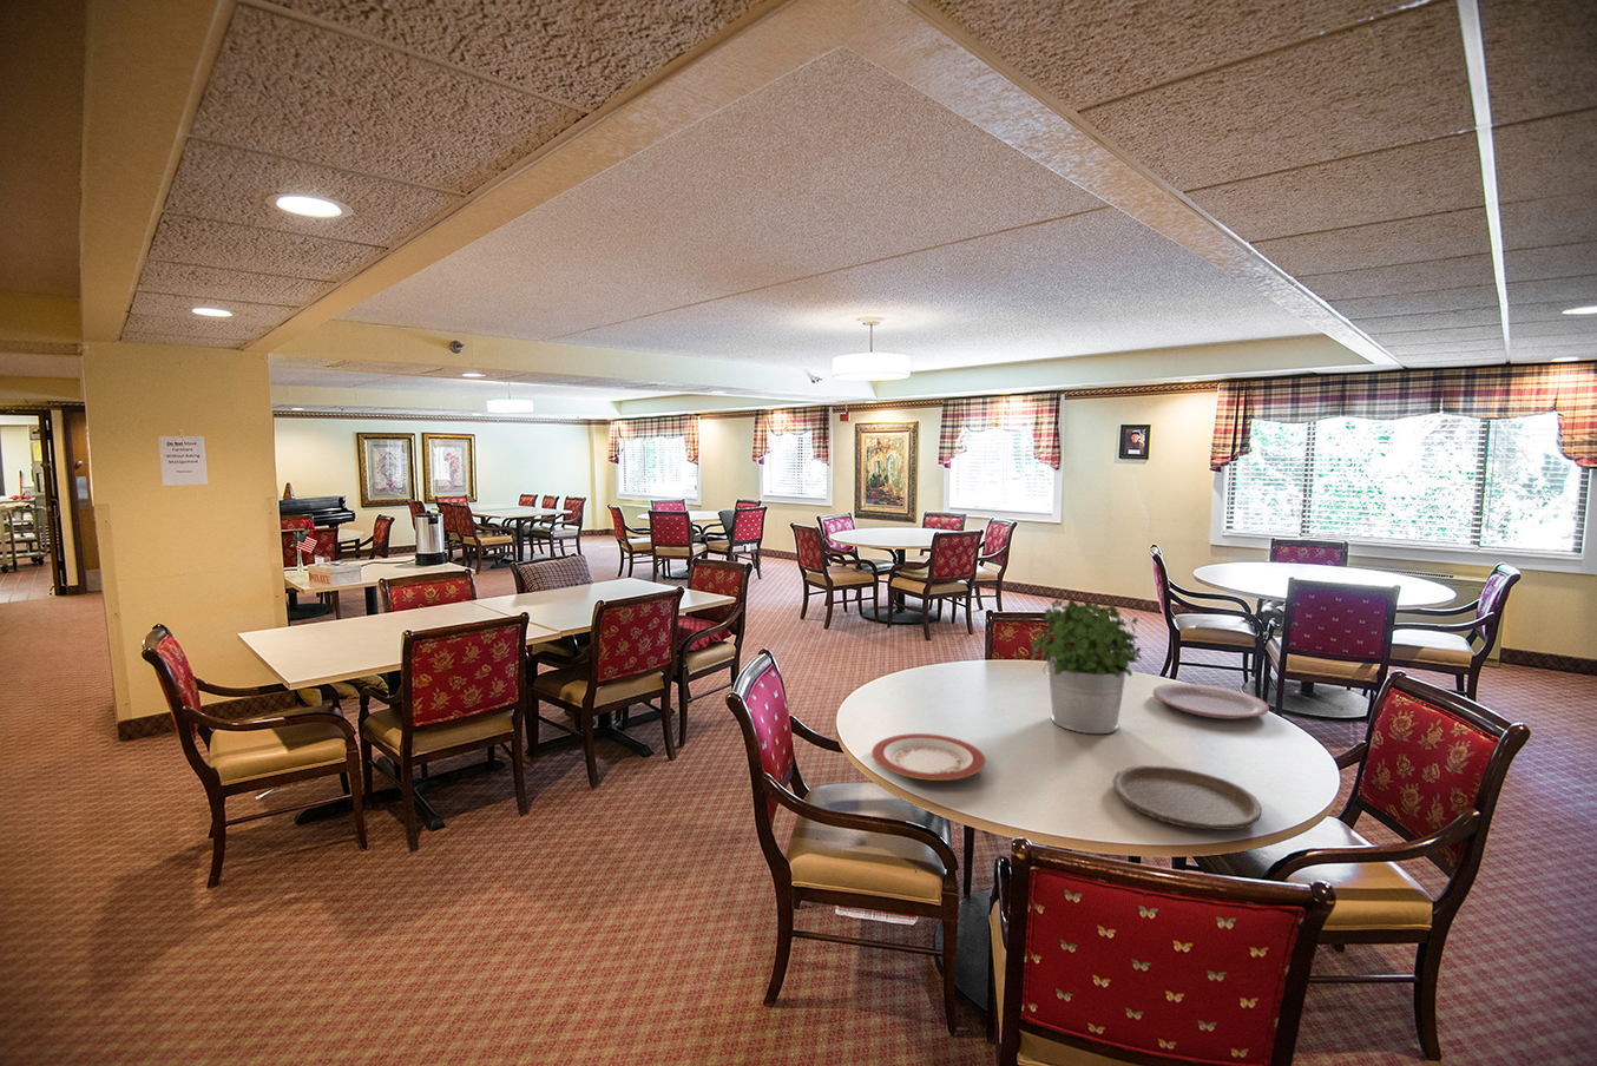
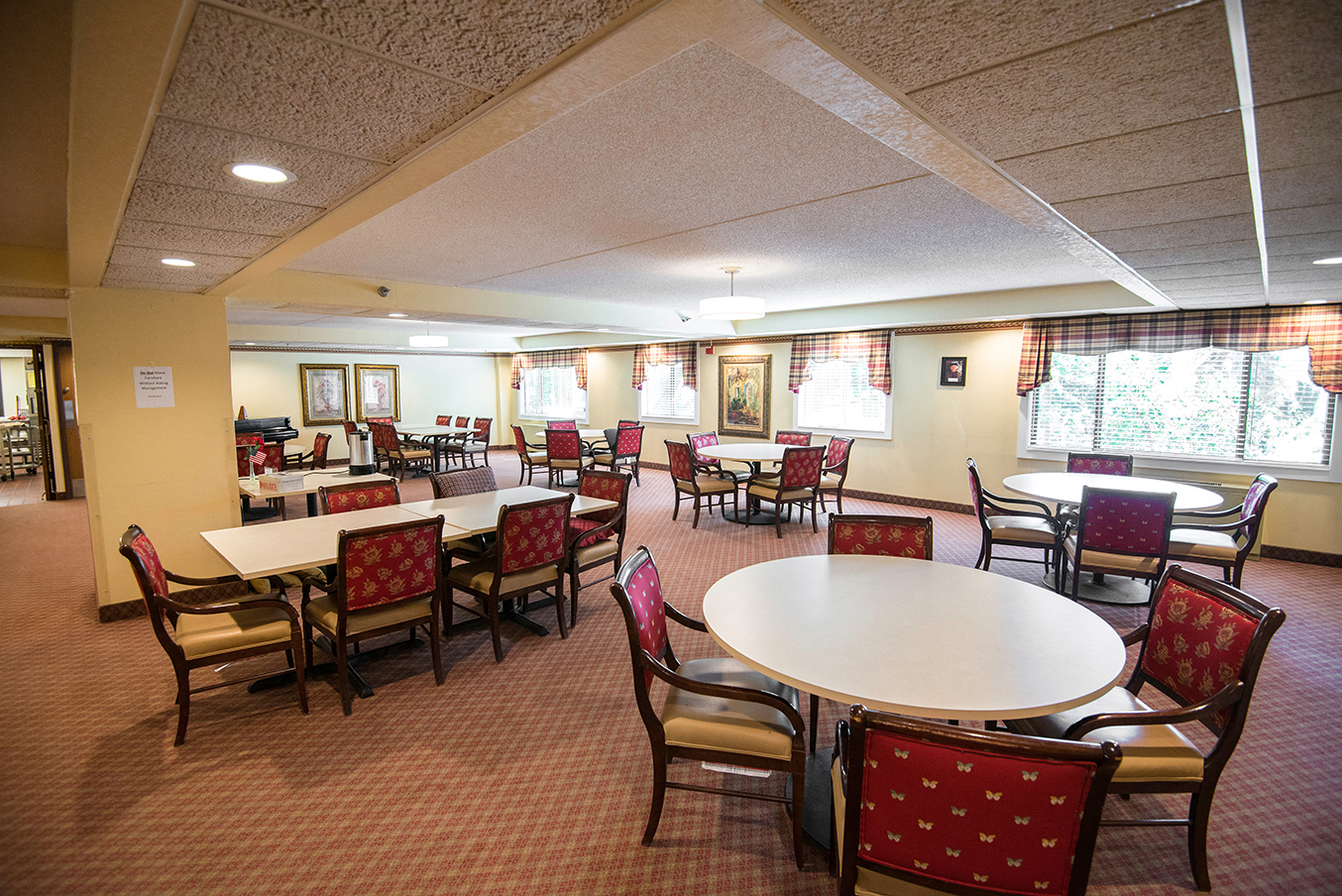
- potted plant (1079, 660)
- plate (927, 758)
- plate (1183, 797)
- plate (1208, 702)
